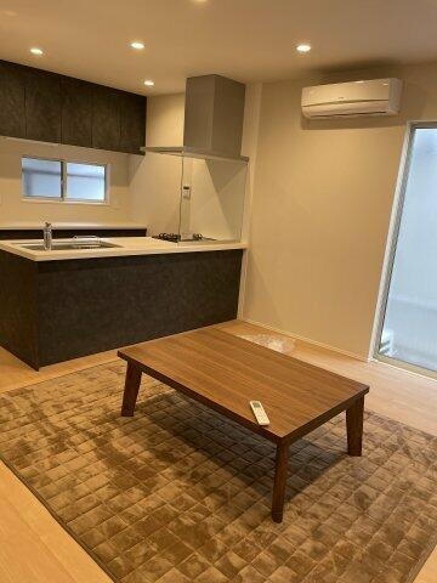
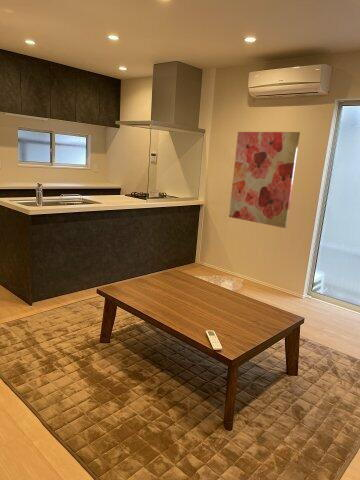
+ wall art (261, 178)
